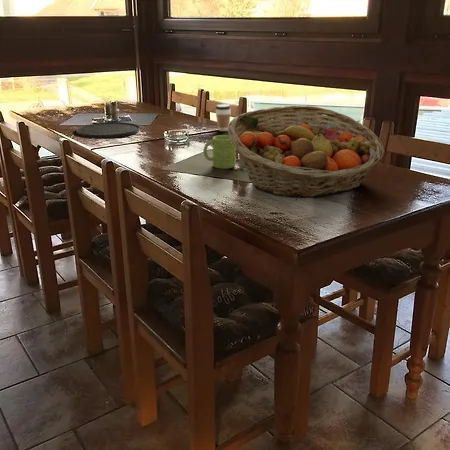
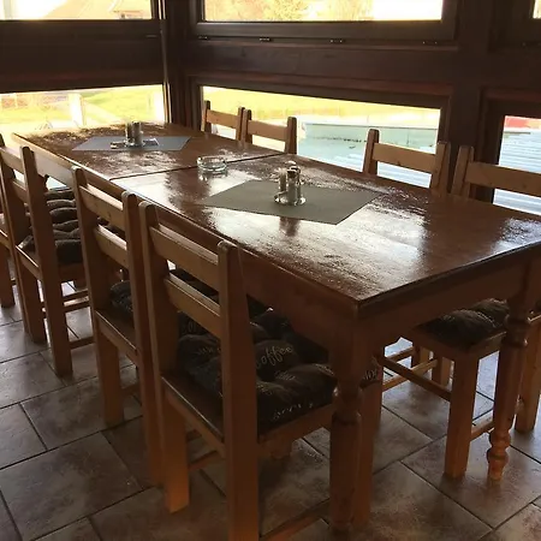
- mug (219, 152)
- coffee cup (223, 117)
- plate (108, 129)
- fruit basket (305, 149)
